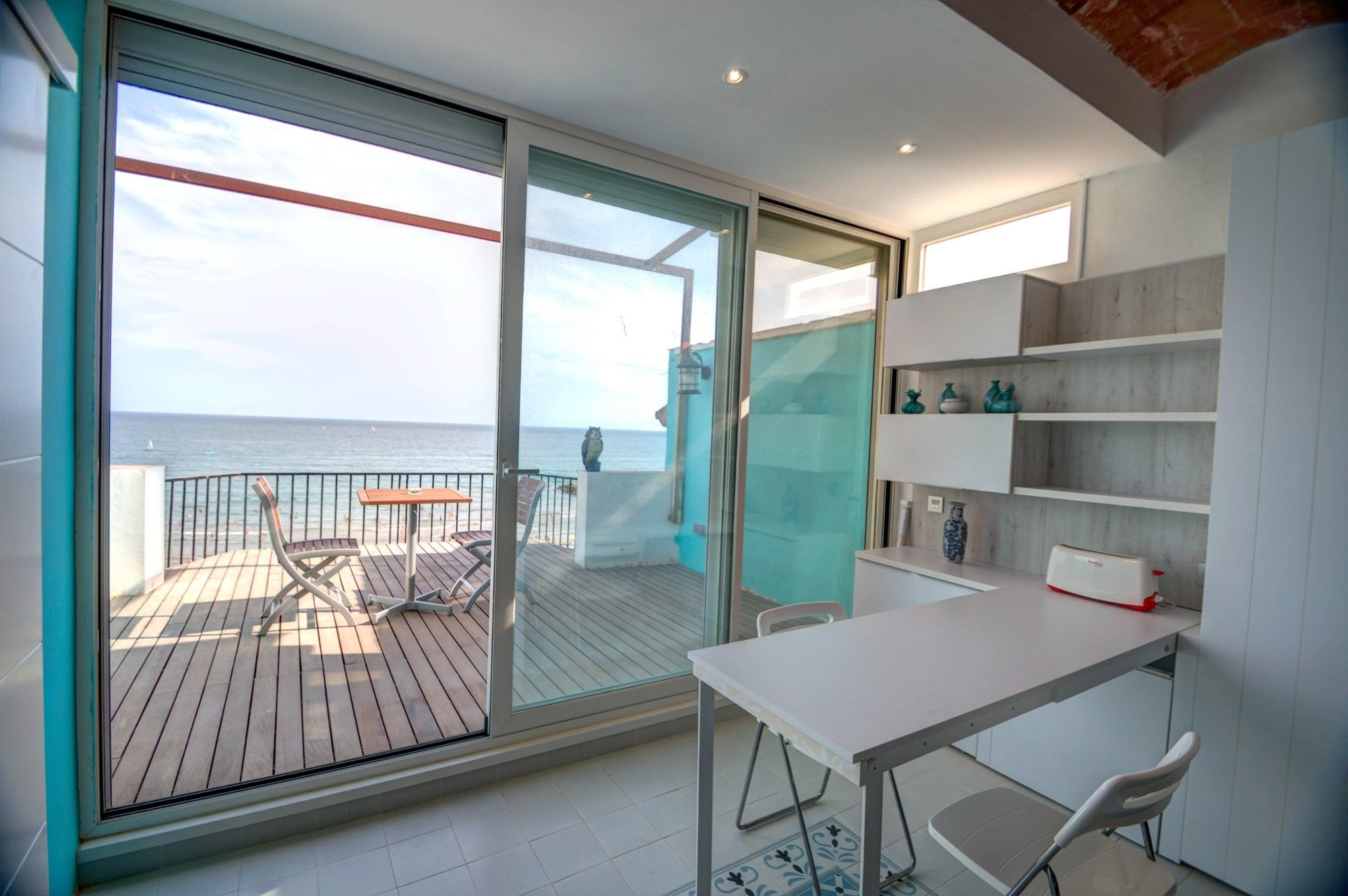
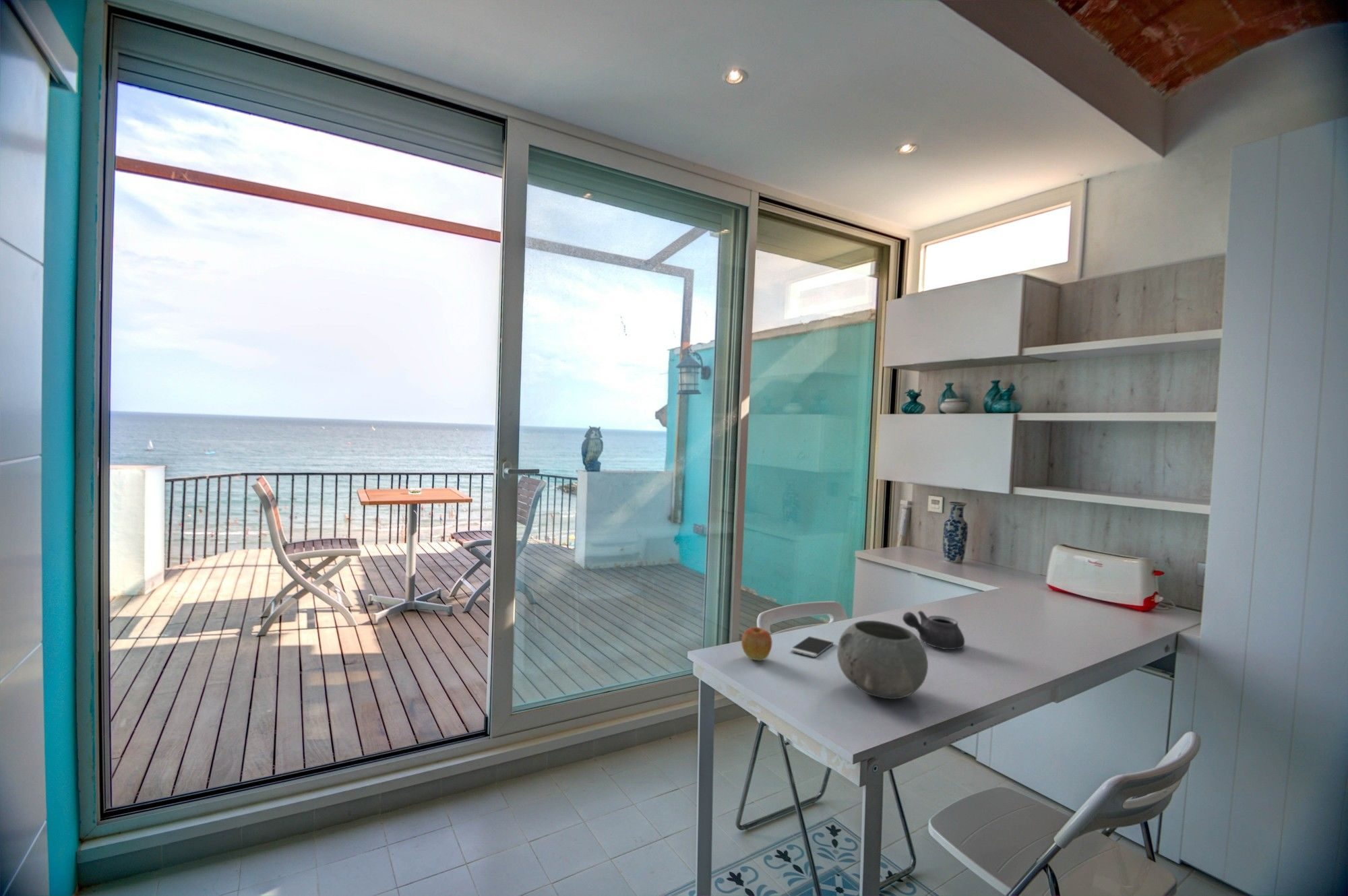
+ teapot (929, 627)
+ smartphone (812, 645)
+ bowl (881, 661)
+ apple (756, 644)
